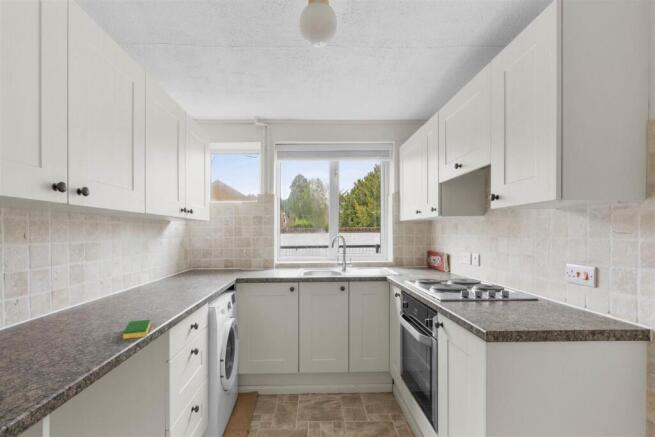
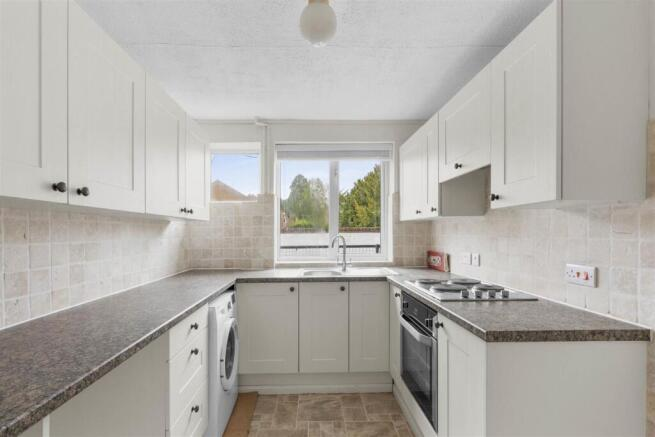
- dish sponge (137, 328)
